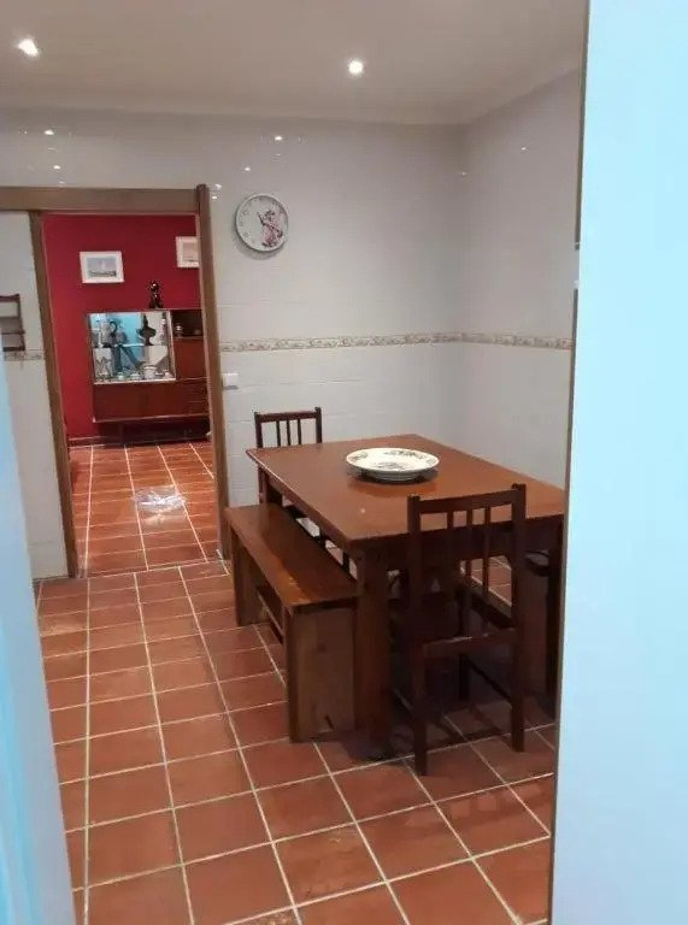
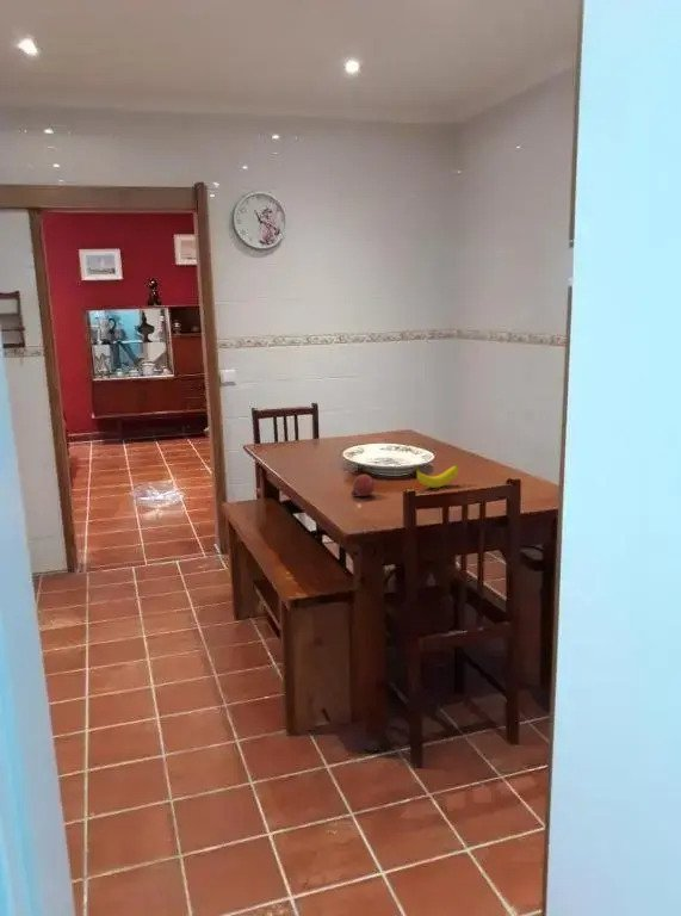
+ fruit (363, 484)
+ banana (435, 476)
